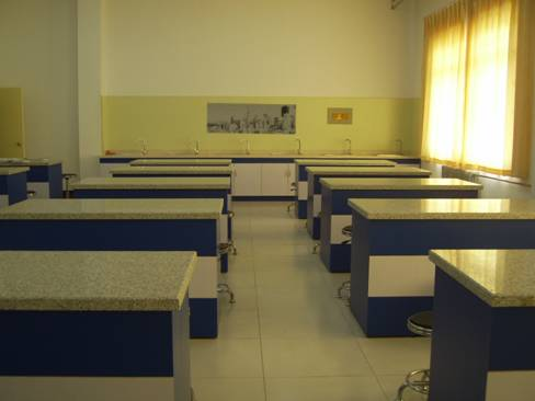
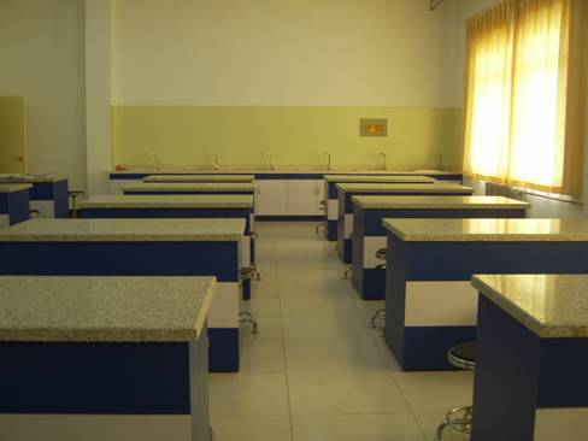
- wall art (251, 118)
